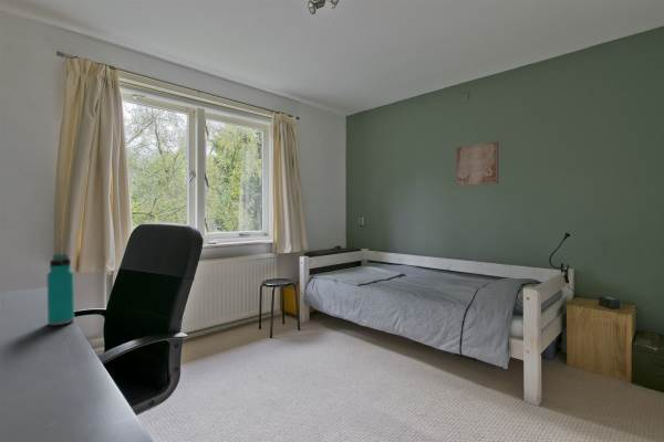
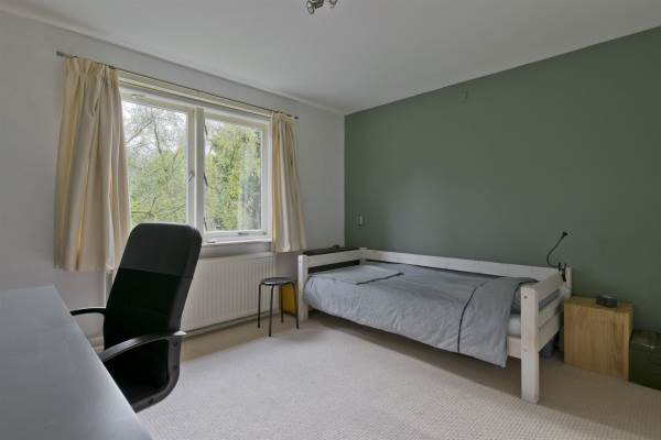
- wall art (476, 165)
- water bottle (60, 287)
